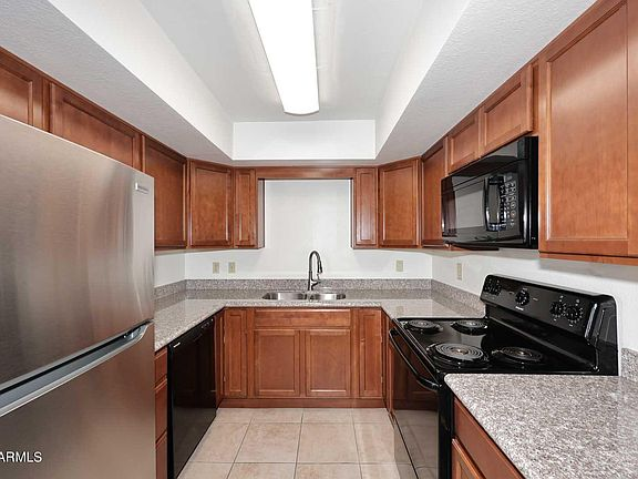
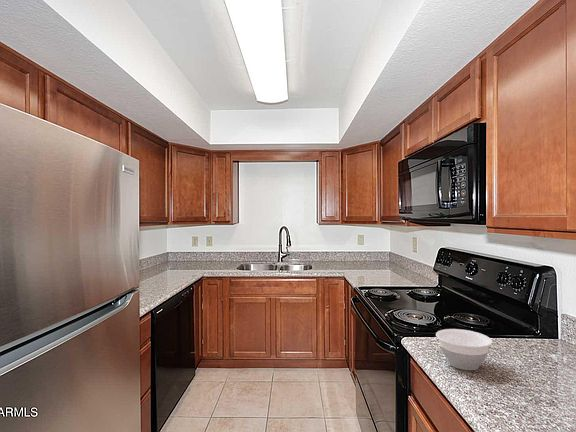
+ bowl (463, 350)
